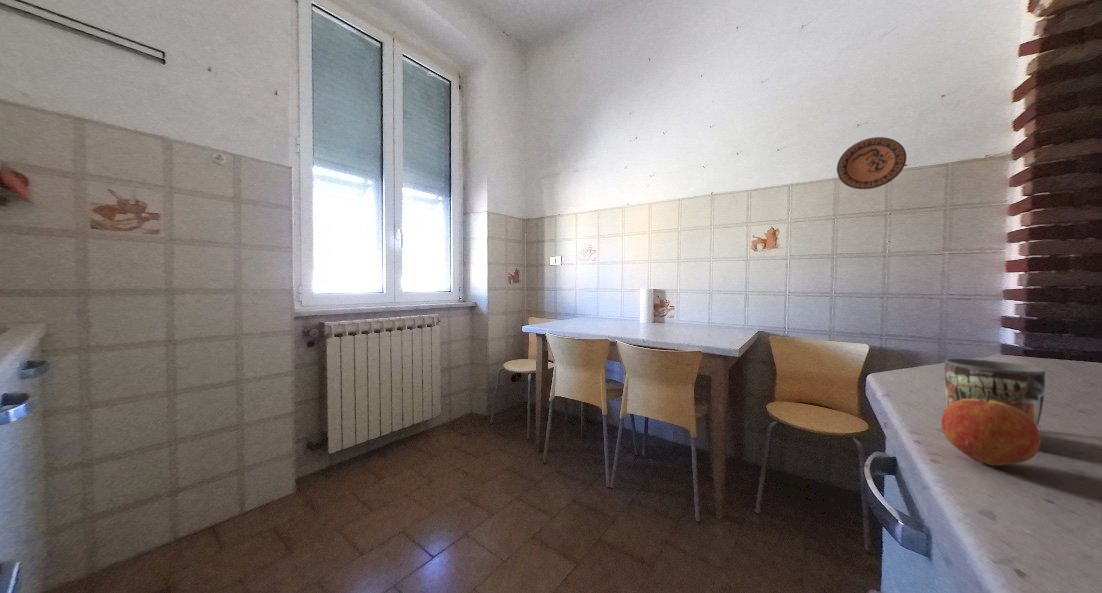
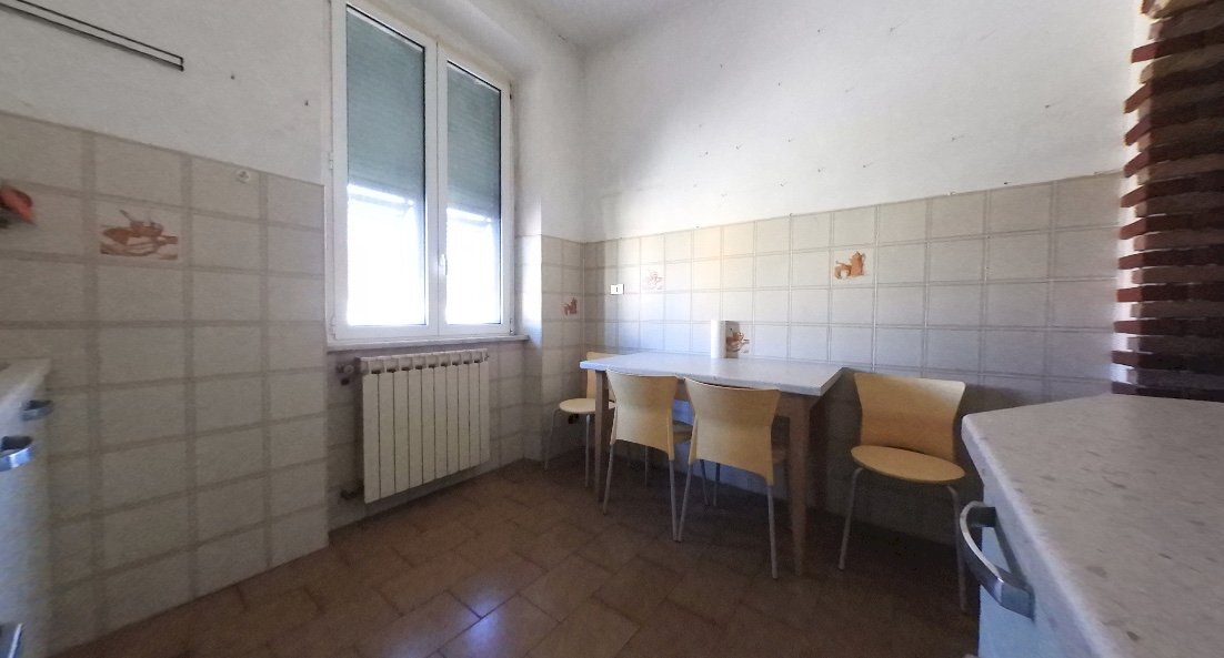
- decorative plate (869, 163)
- fruit (987, 426)
- mug (995, 396)
